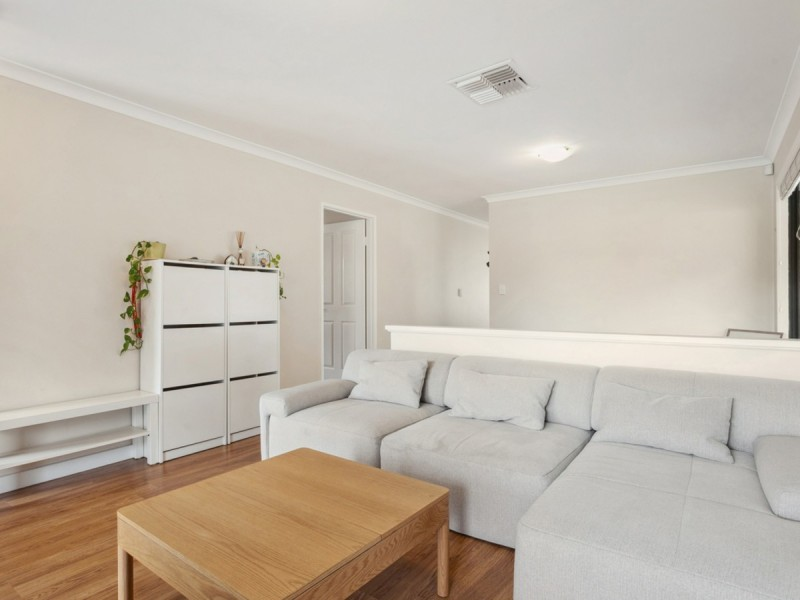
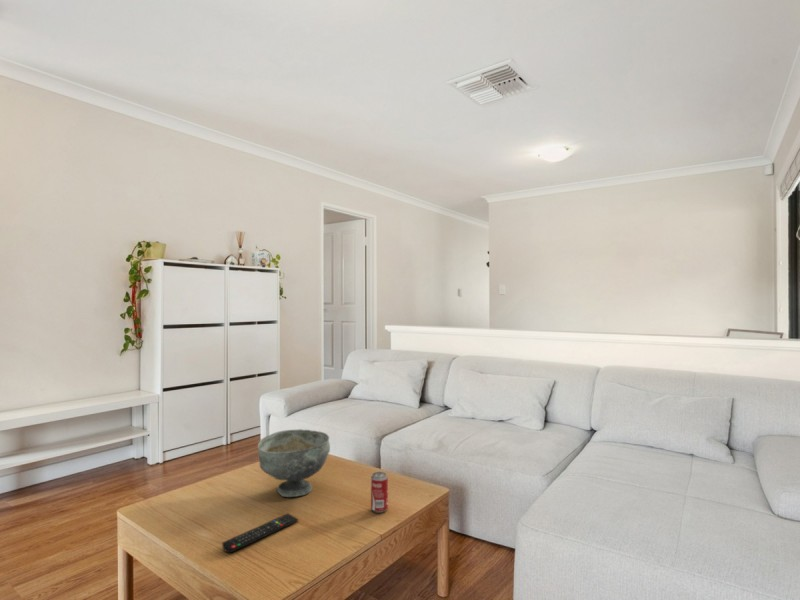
+ remote control (261, 532)
+ beverage can (379, 491)
+ decorative bowl (294, 464)
